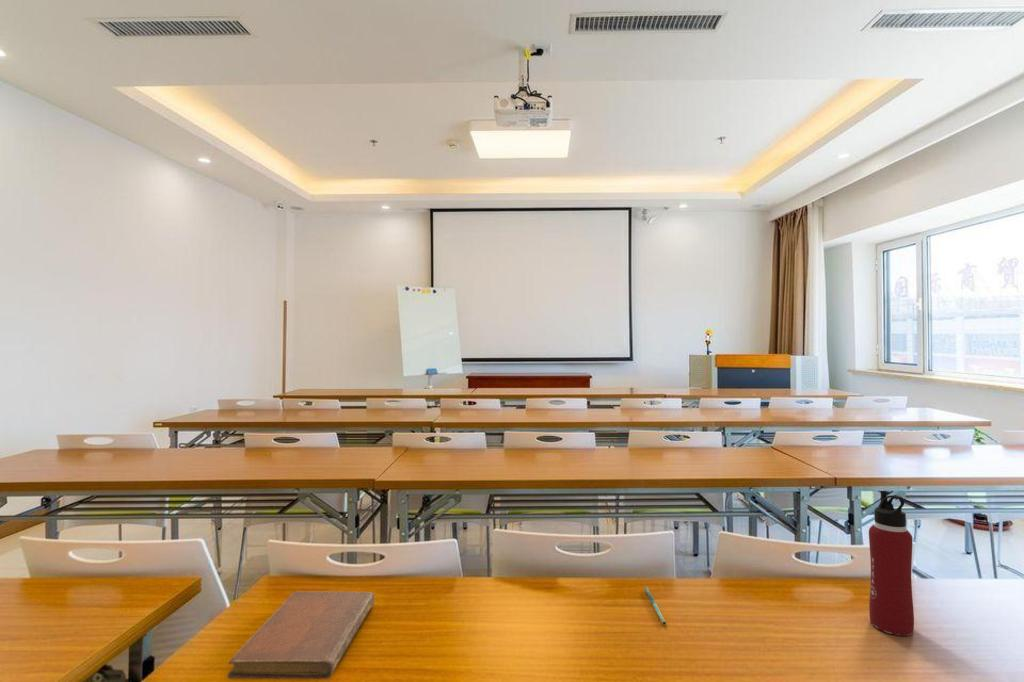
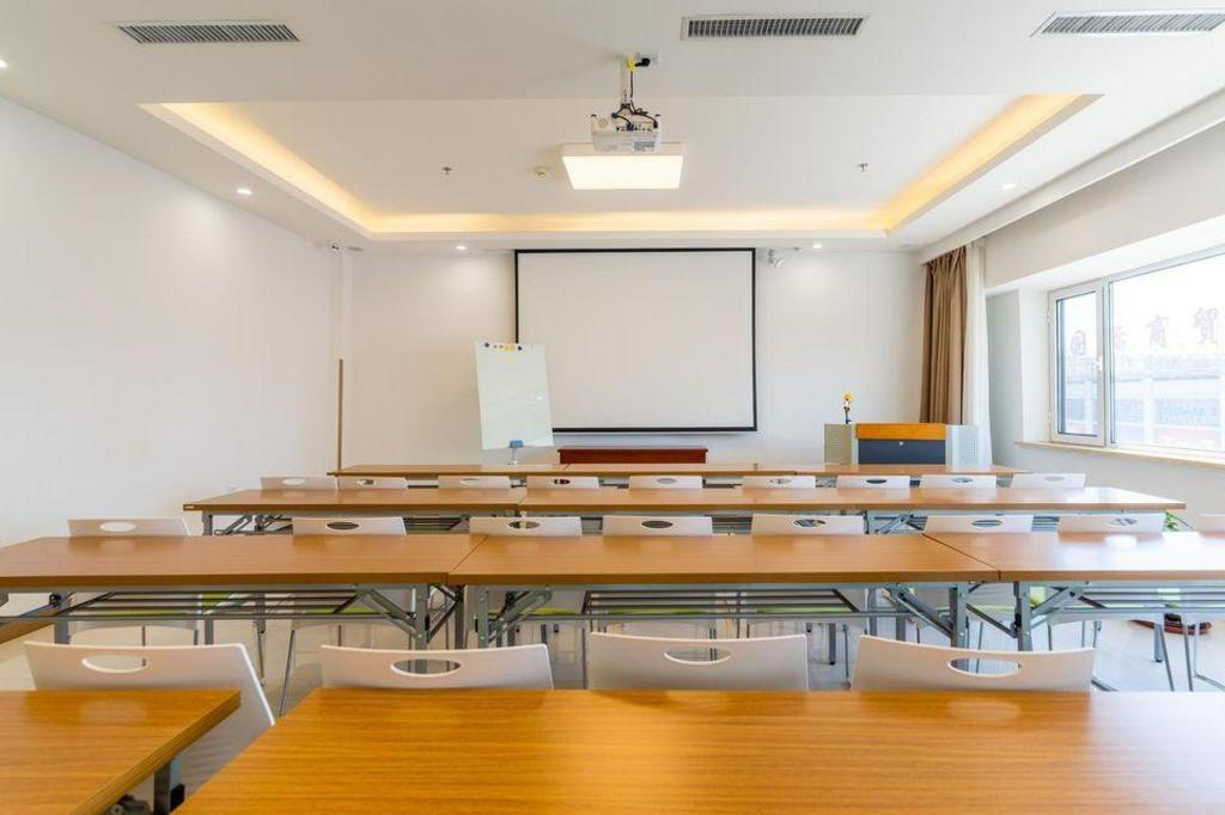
- notebook (310, 629)
- water bottle (890, 559)
- pen (654, 604)
